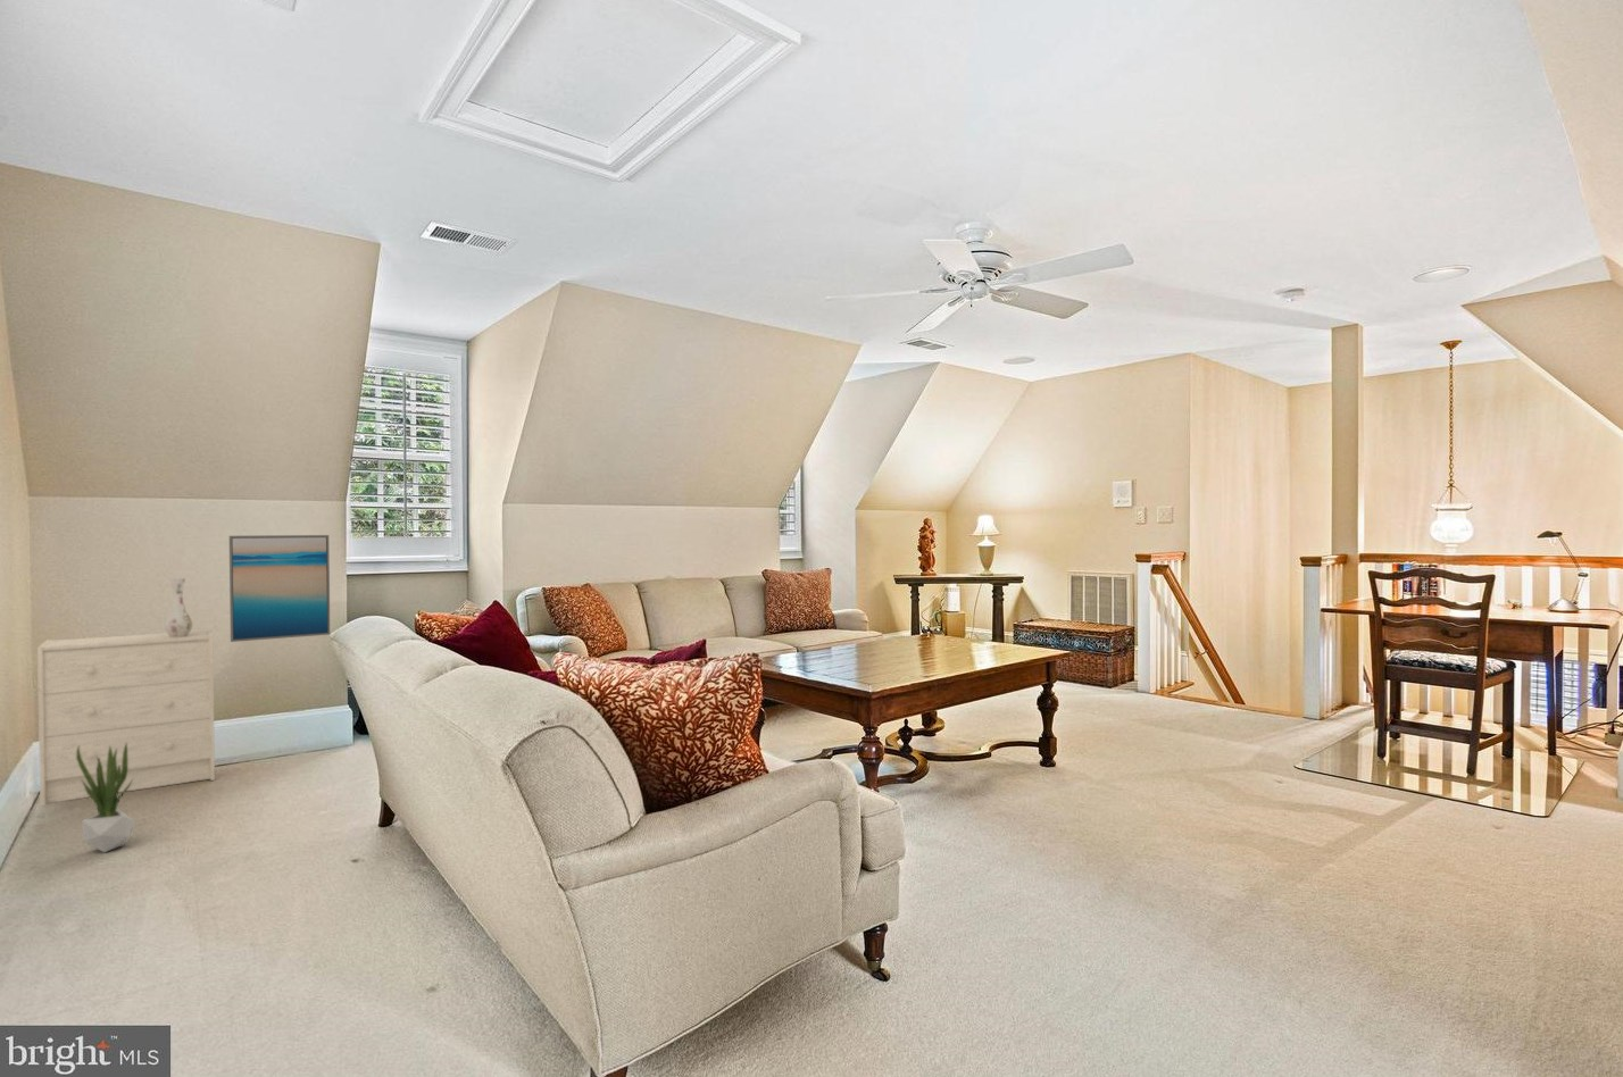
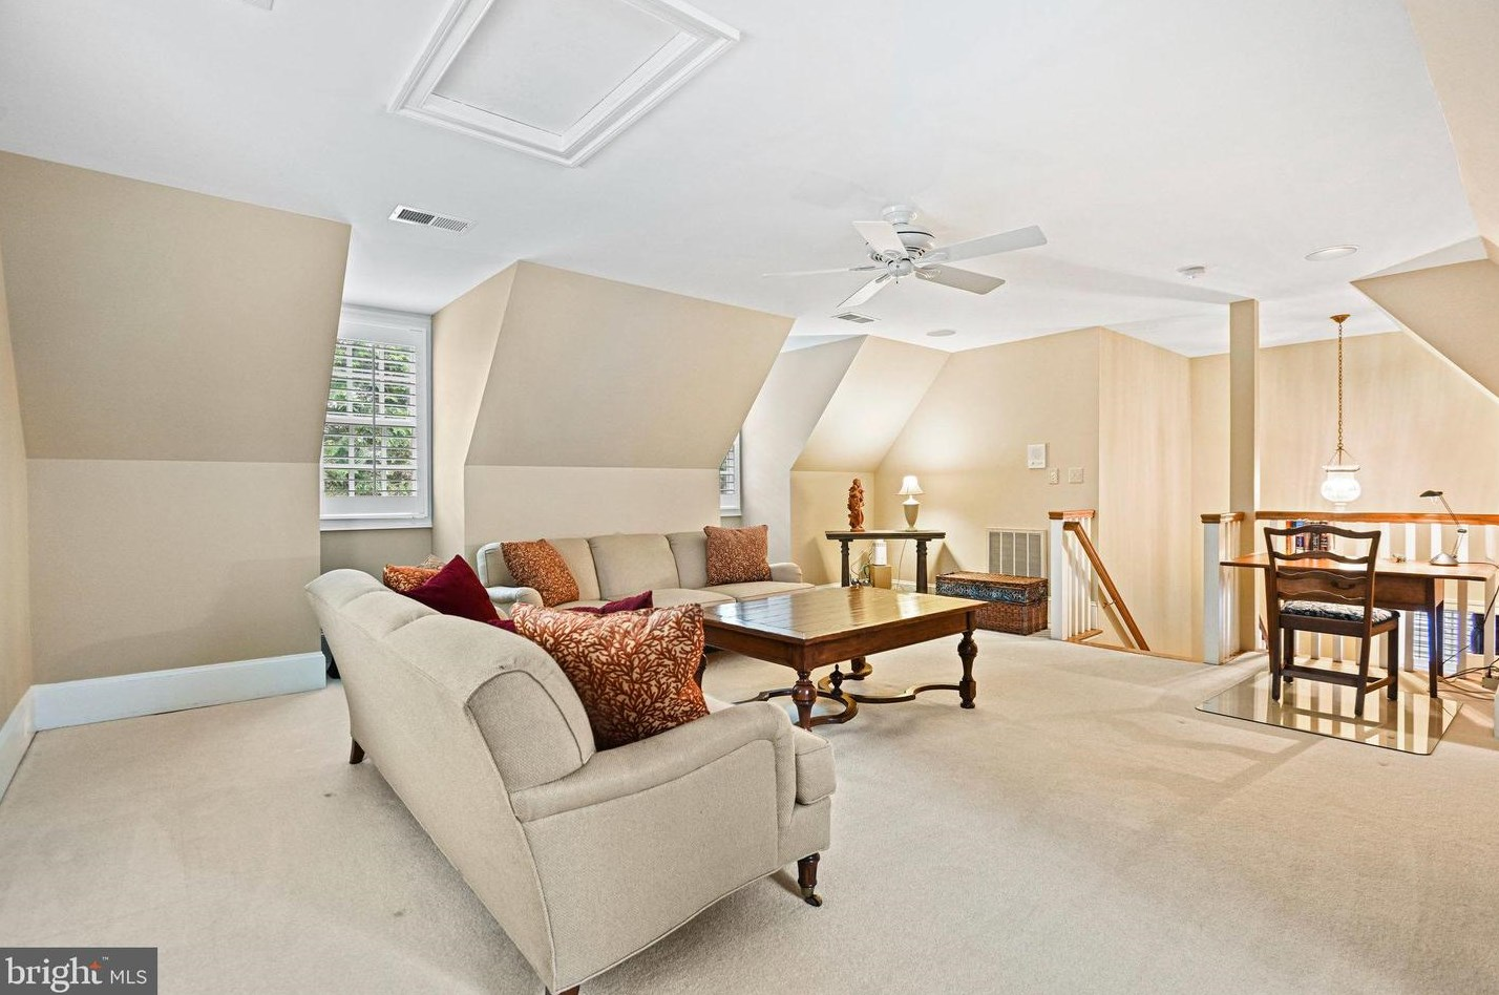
- wall art (281, 587)
- dresser (132, 712)
- potted plant (107, 796)
- vase (177, 606)
